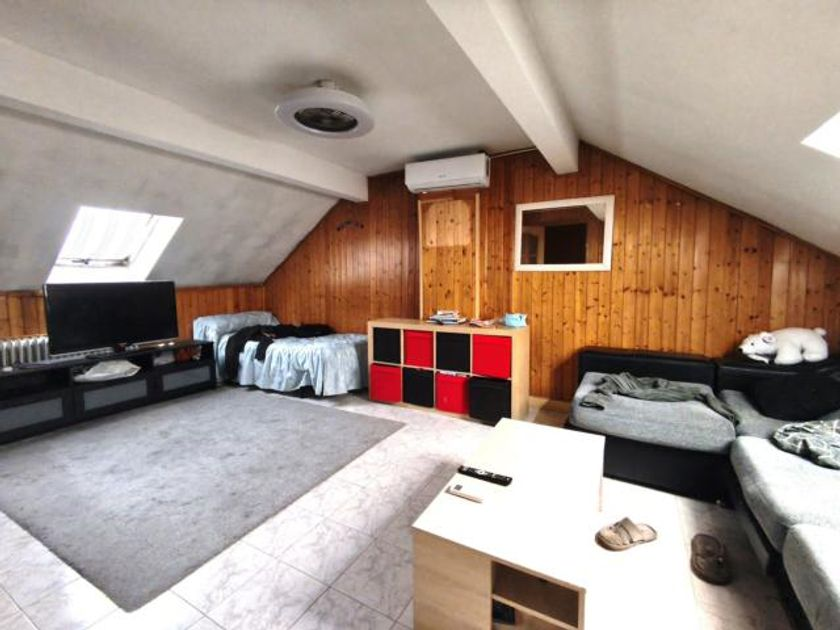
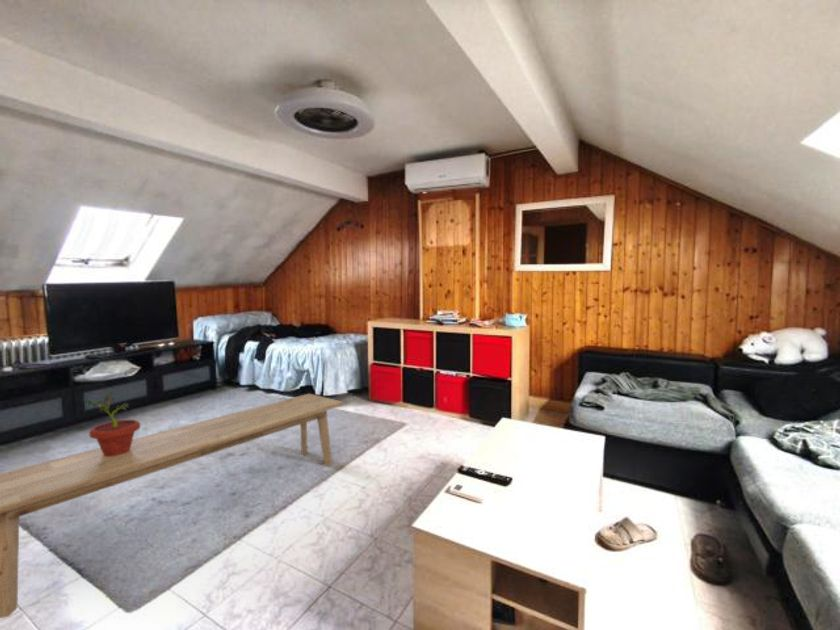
+ potted plant (113, 421)
+ bench (199, 457)
